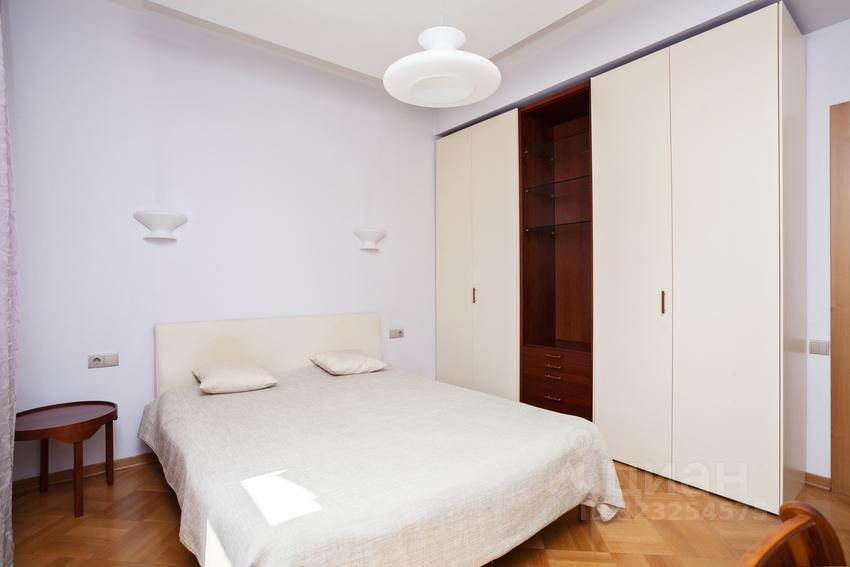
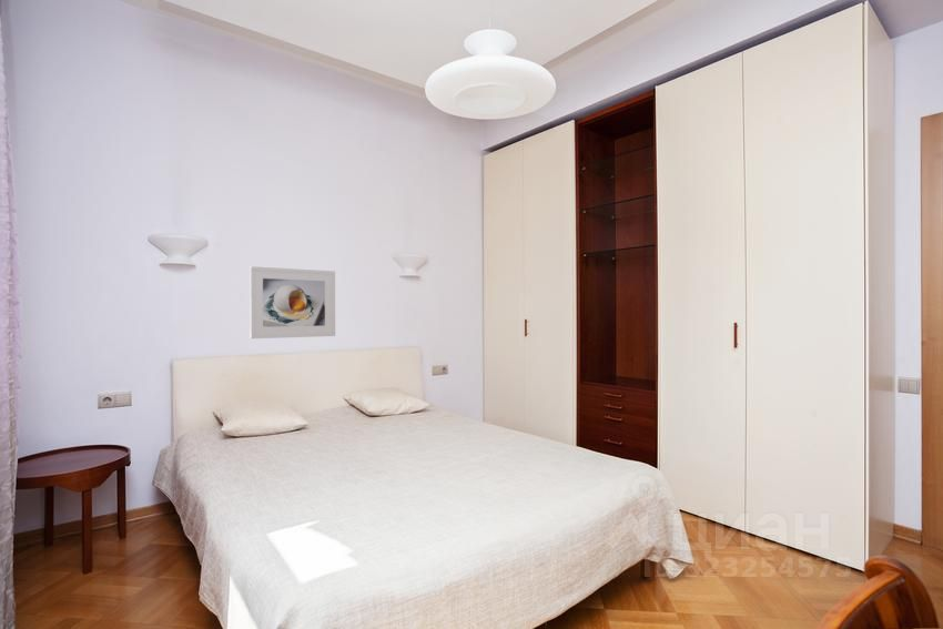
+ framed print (294, 303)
